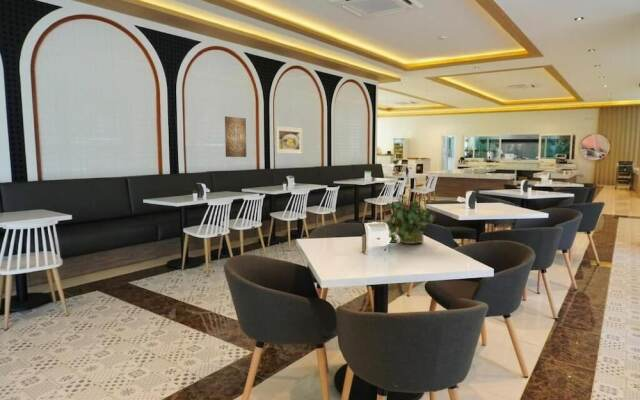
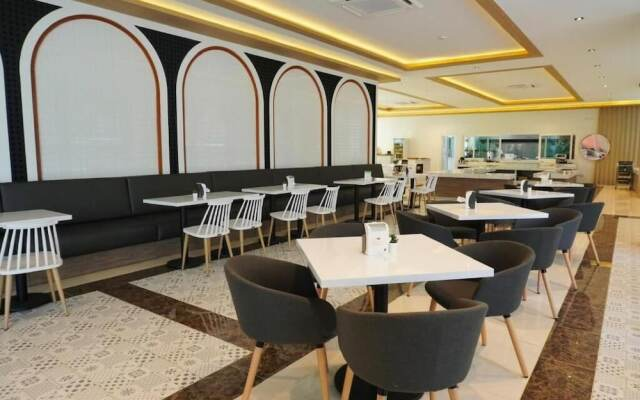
- potted plant (407, 219)
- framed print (289, 140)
- wall art (235, 137)
